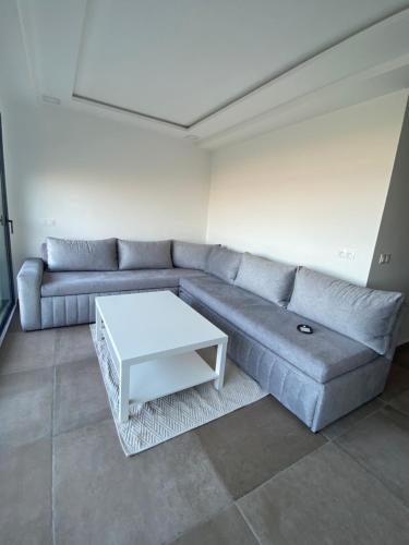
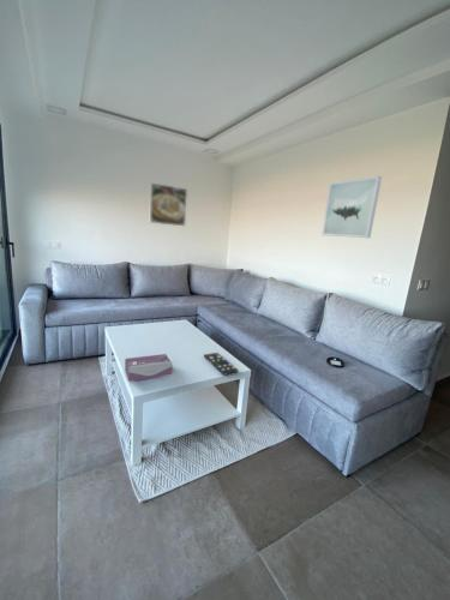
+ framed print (168, 205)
+ wall art (348, 209)
+ remote control (220, 362)
+ tissue box (148, 366)
